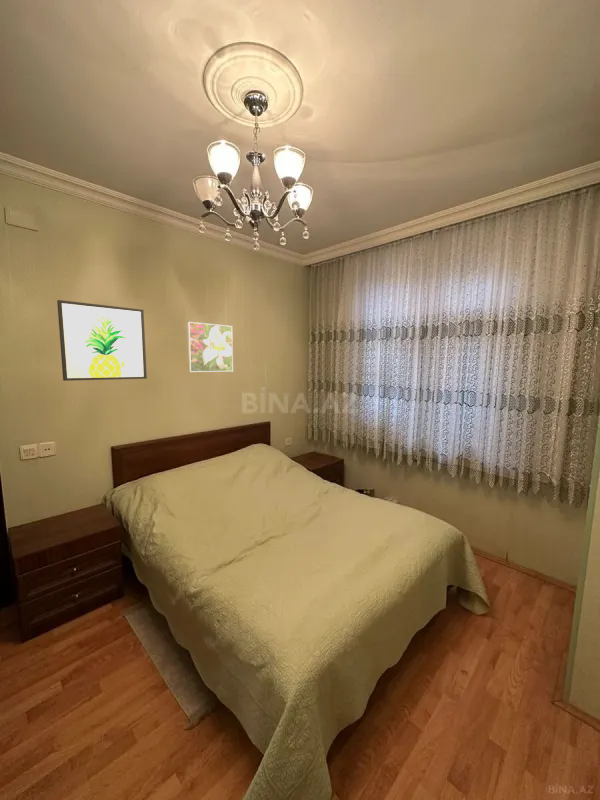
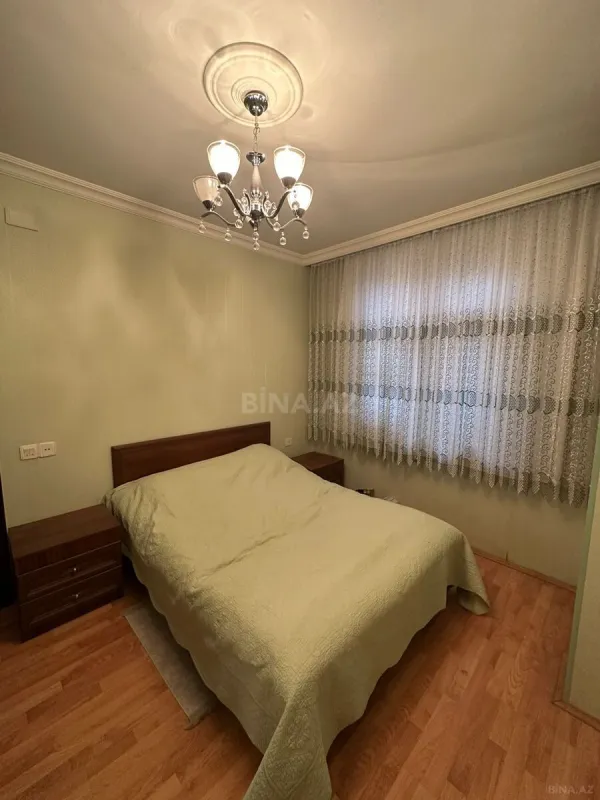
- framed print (211, 348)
- wall art (105, 342)
